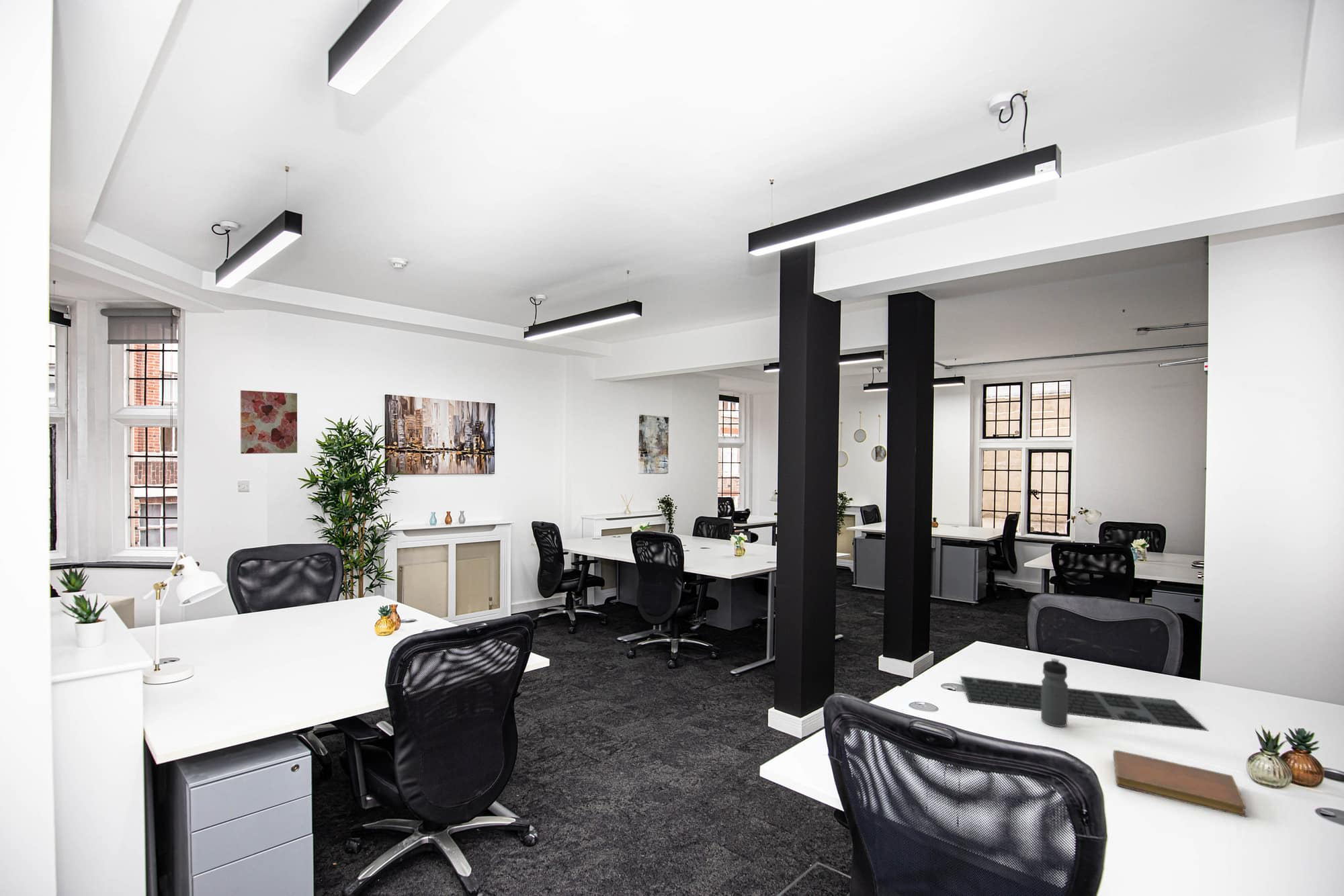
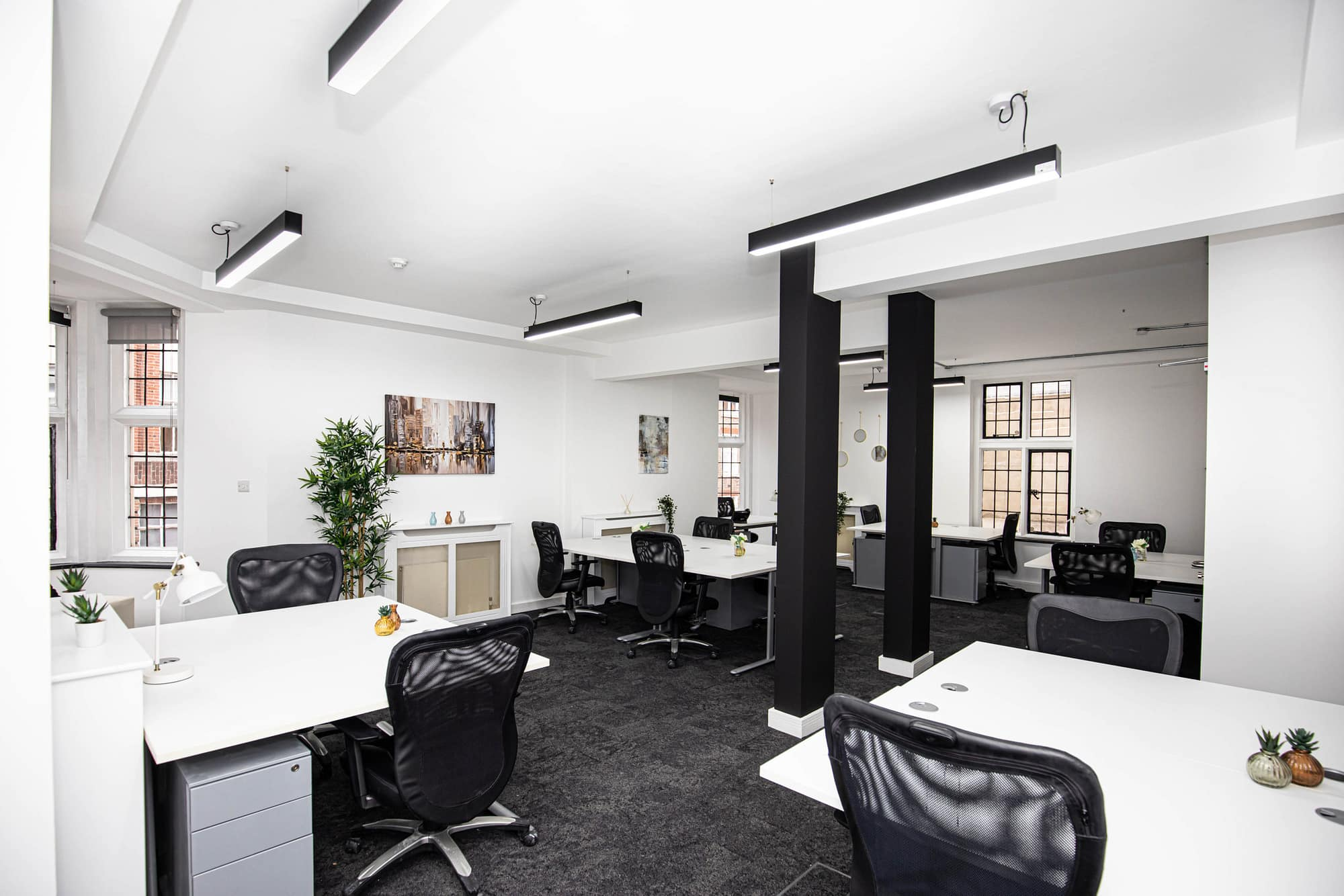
- wall art (269, 422)
- keyboard (1072, 700)
- water bottle (1054, 690)
- notebook (1174, 780)
